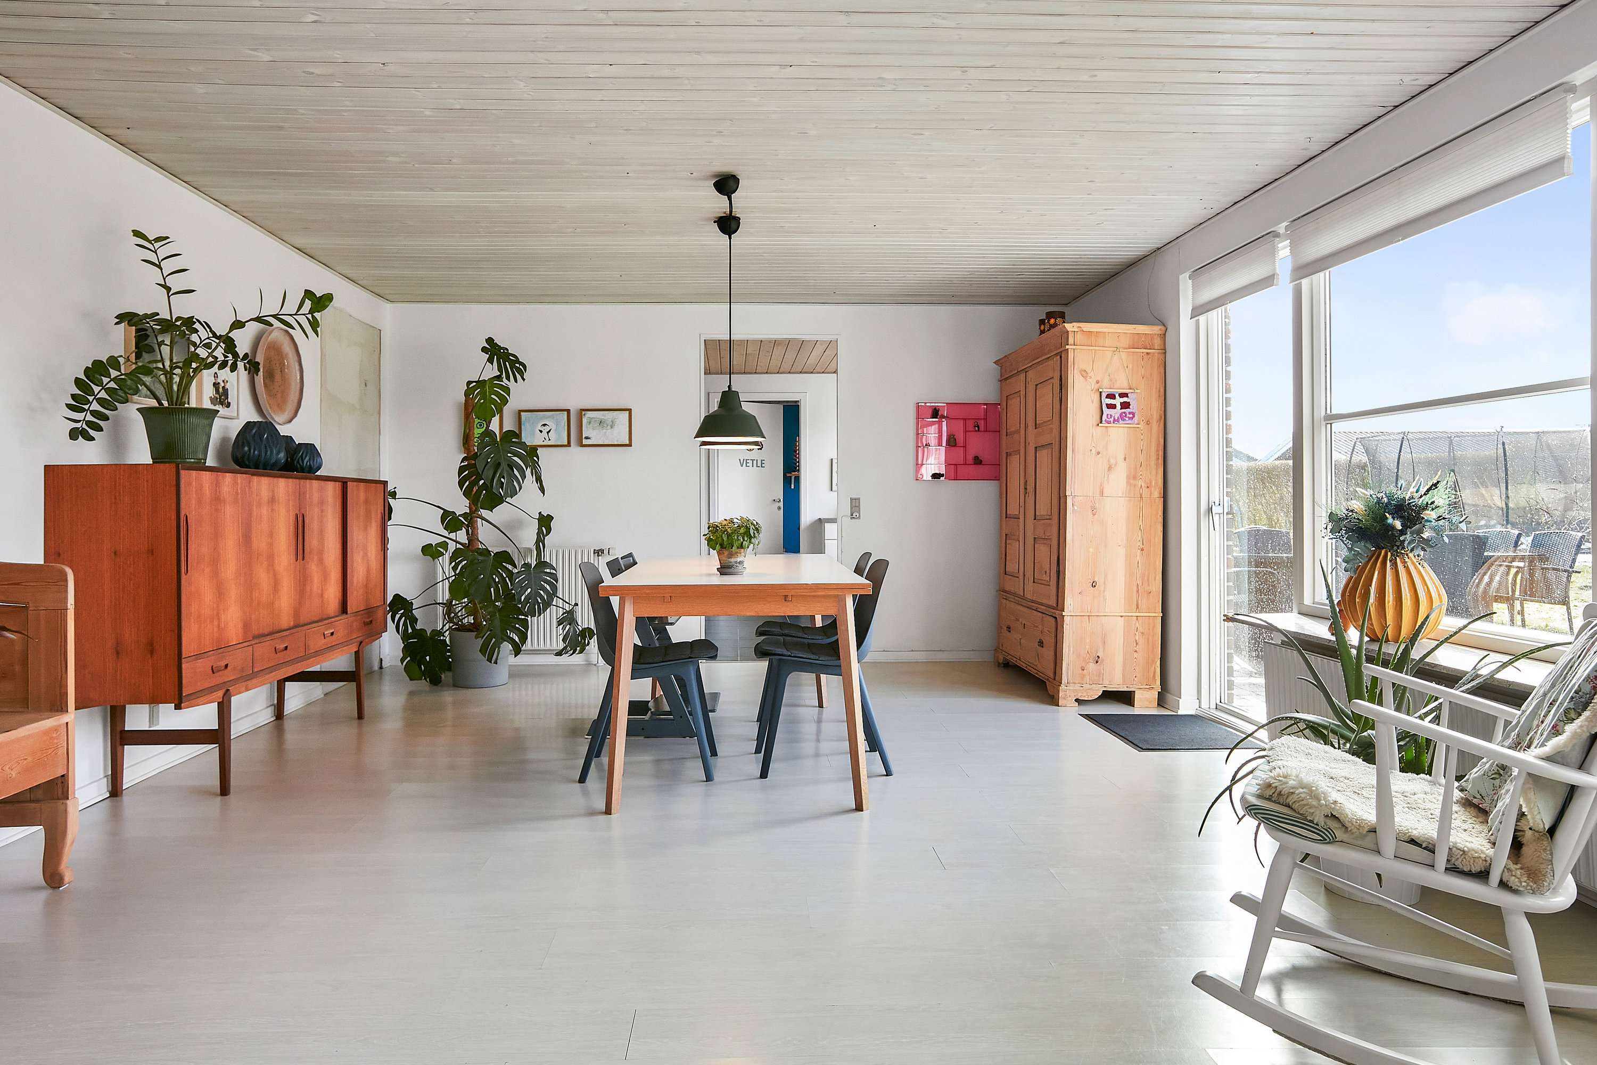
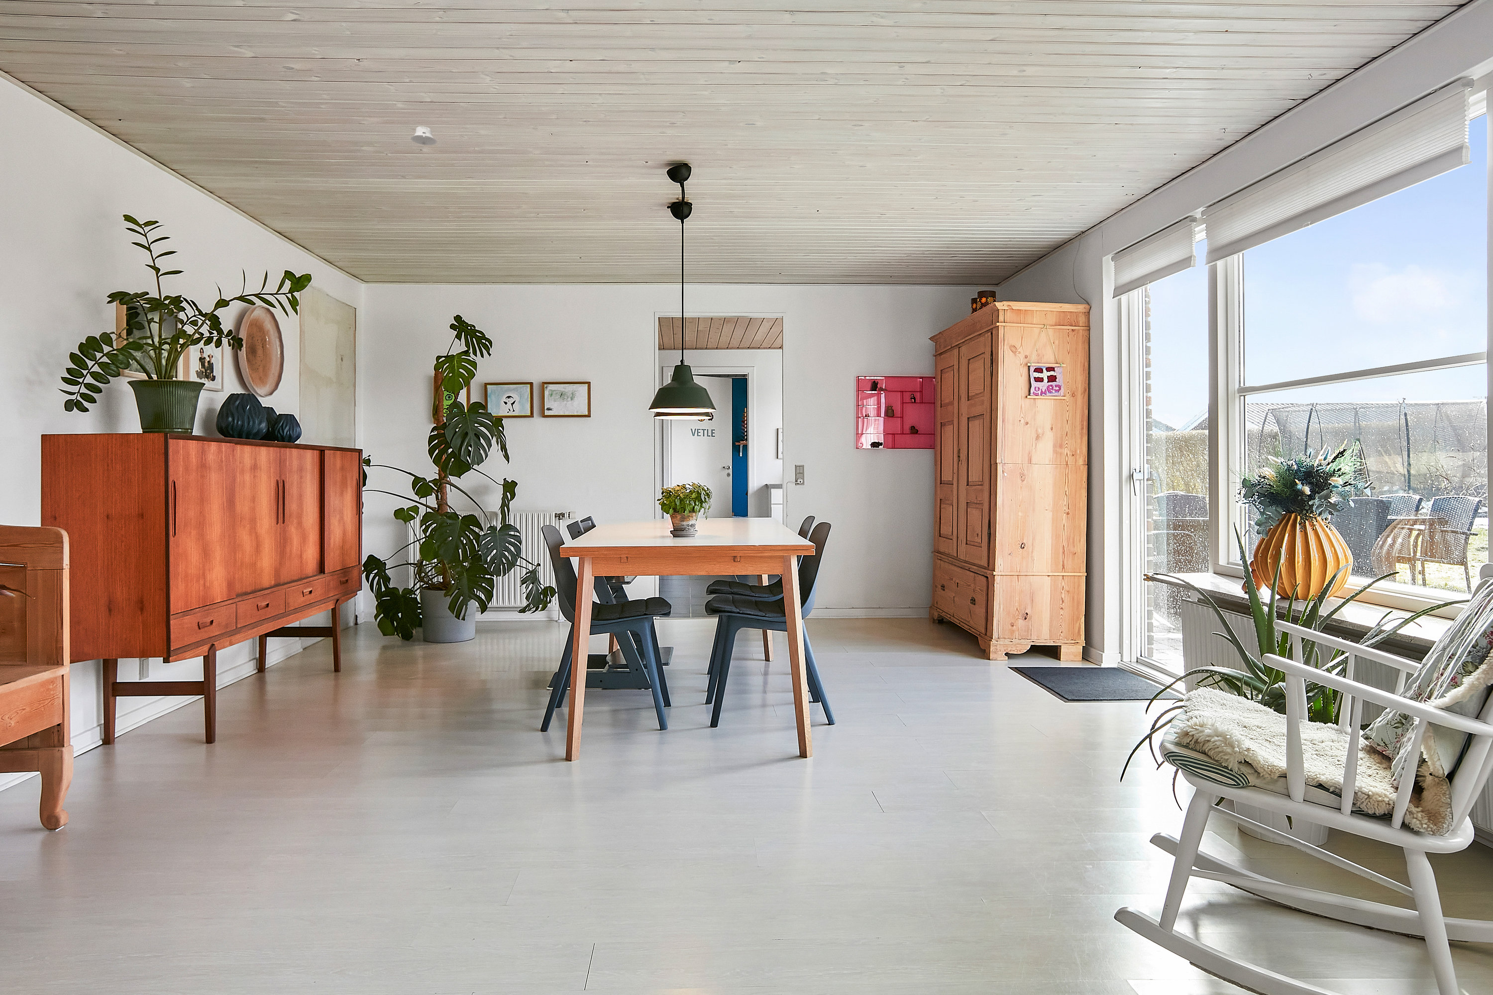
+ recessed light (423, 135)
